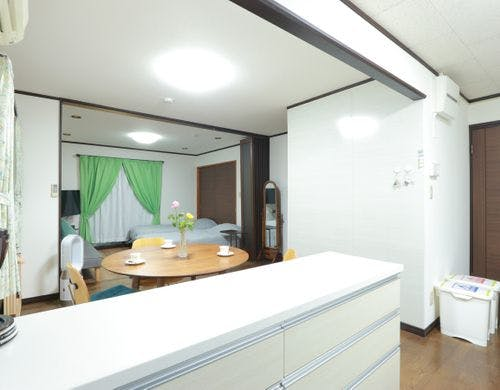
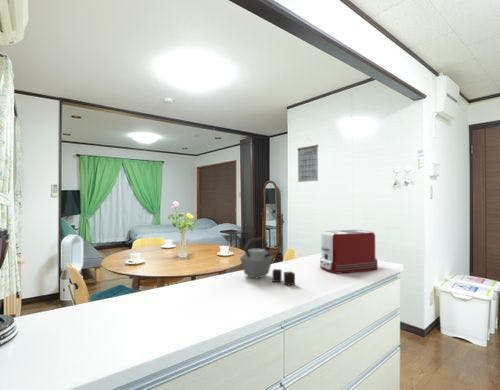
+ kettle (268, 259)
+ calendar (307, 159)
+ toaster (348, 249)
